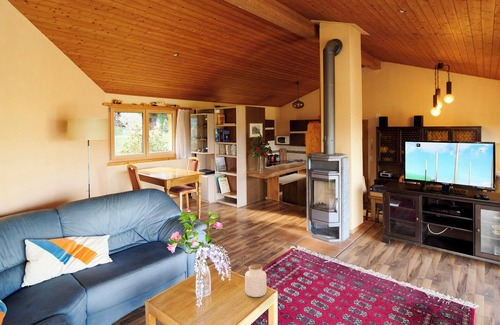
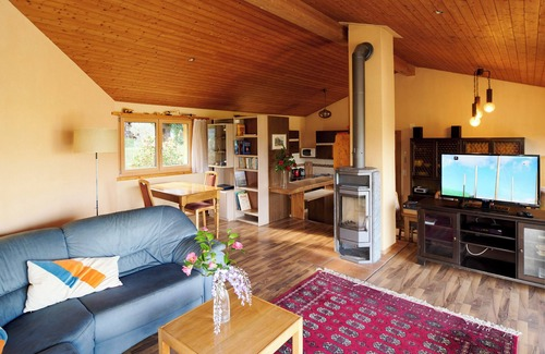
- jar (256, 279)
